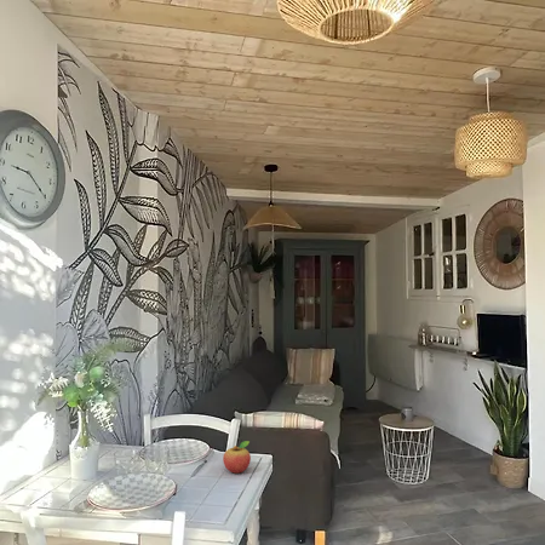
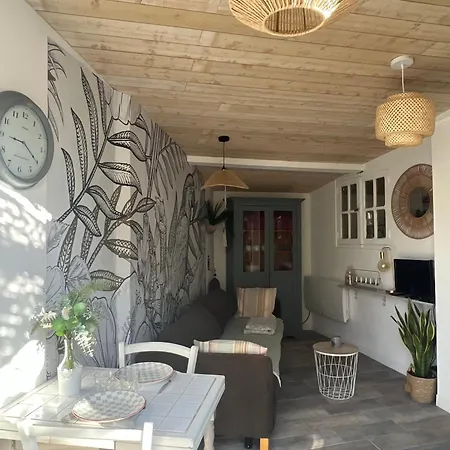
- fruit (236, 457)
